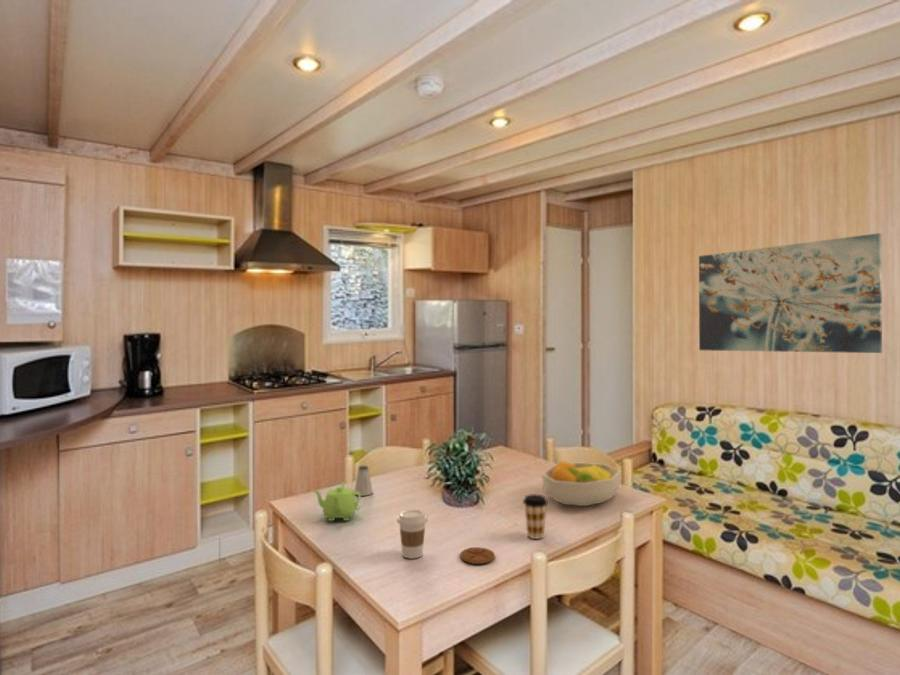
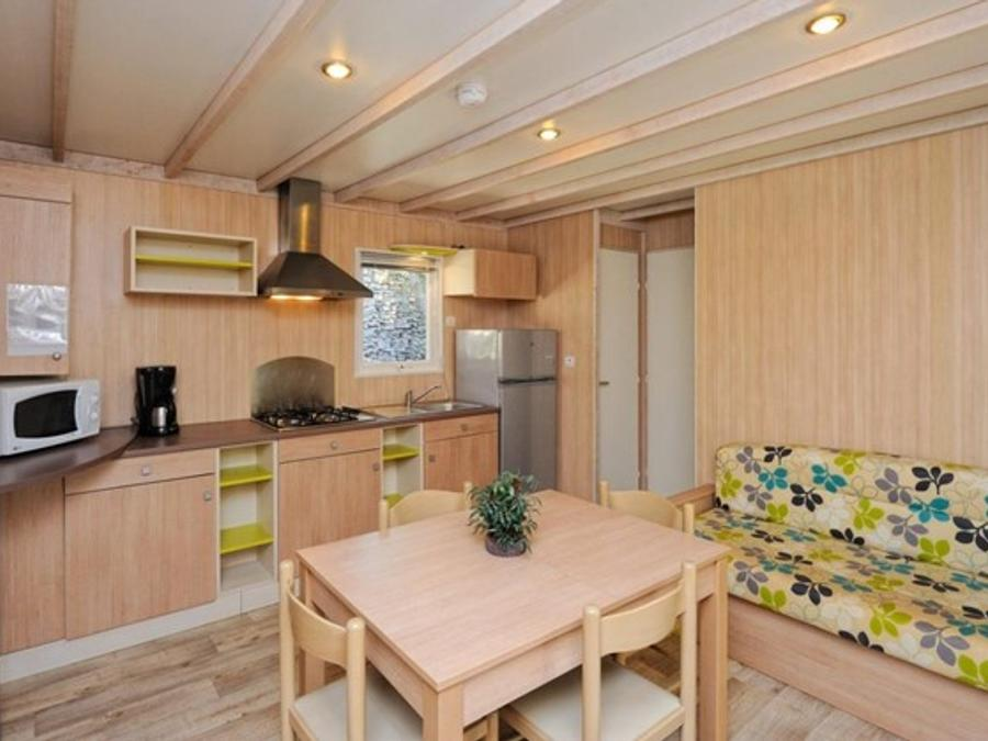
- coffee cup (412, 533)
- wall art (779, 298)
- saltshaker (363, 479)
- fruit bowl (581, 479)
- coffee cup (535, 516)
- coaster (477, 555)
- teapot (336, 502)
